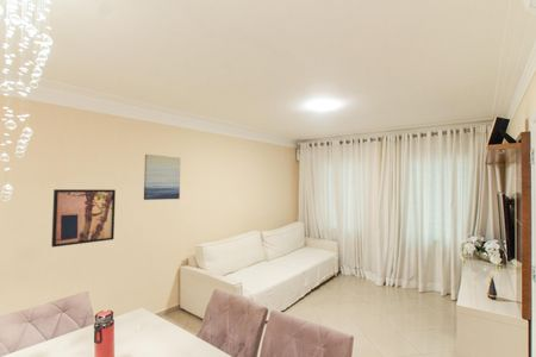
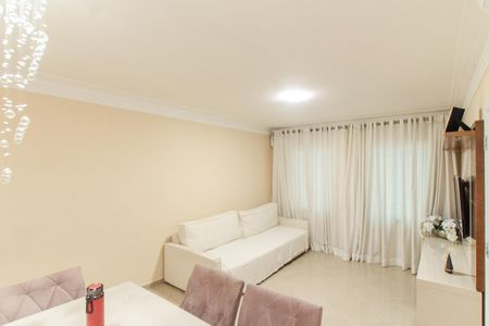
- wall art (85, 215)
- wall art (162, 177)
